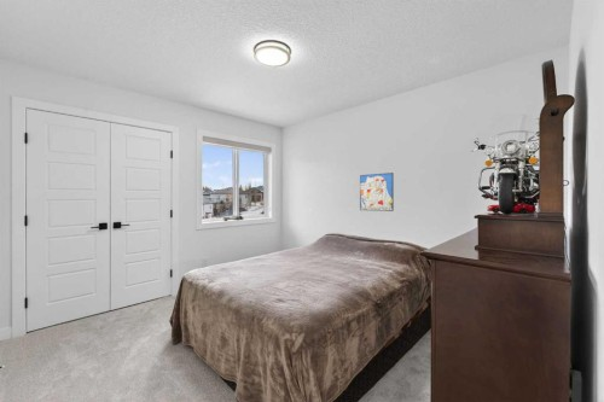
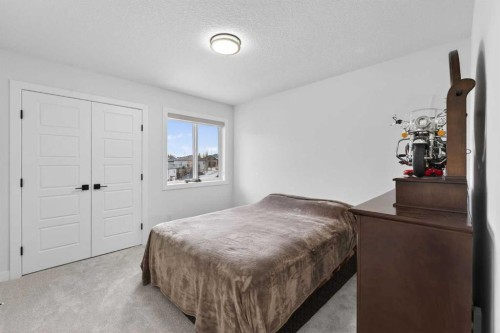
- wall art (376, 192)
